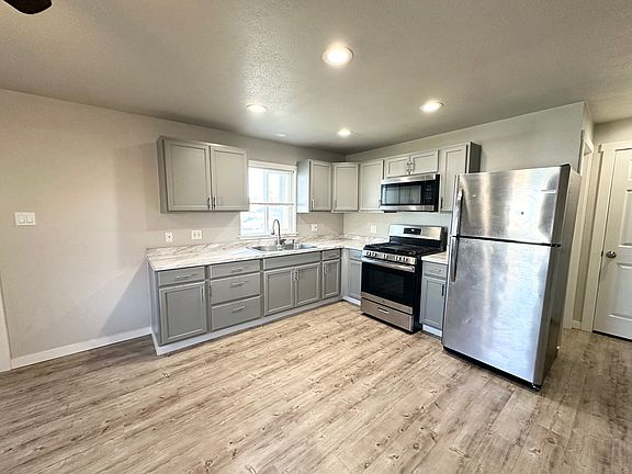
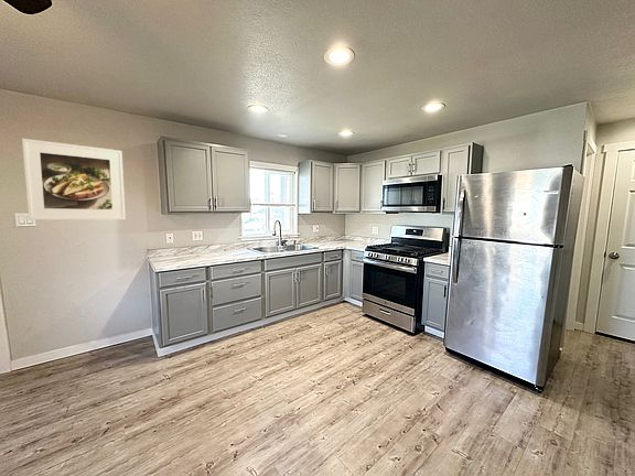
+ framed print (78, 183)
